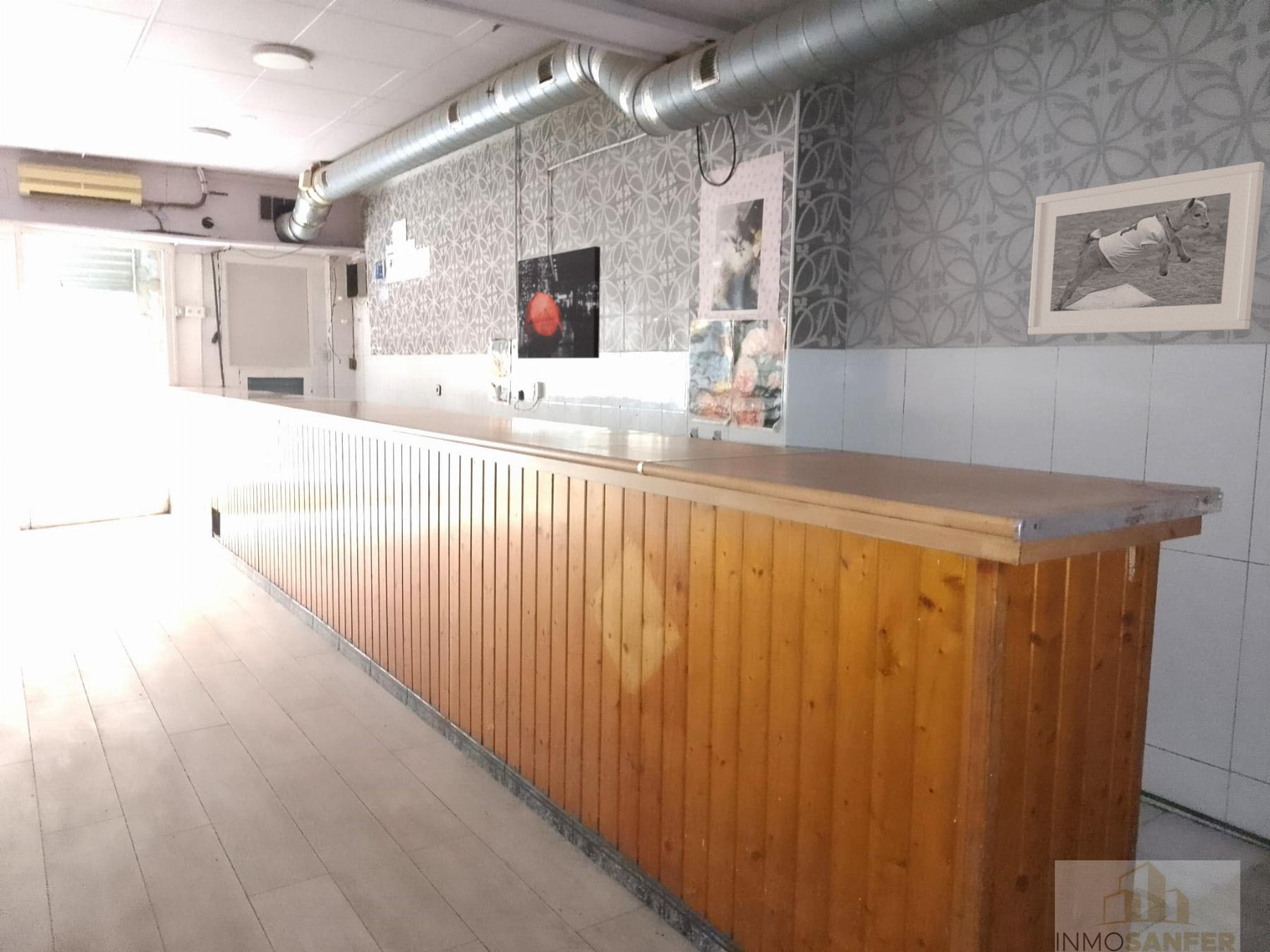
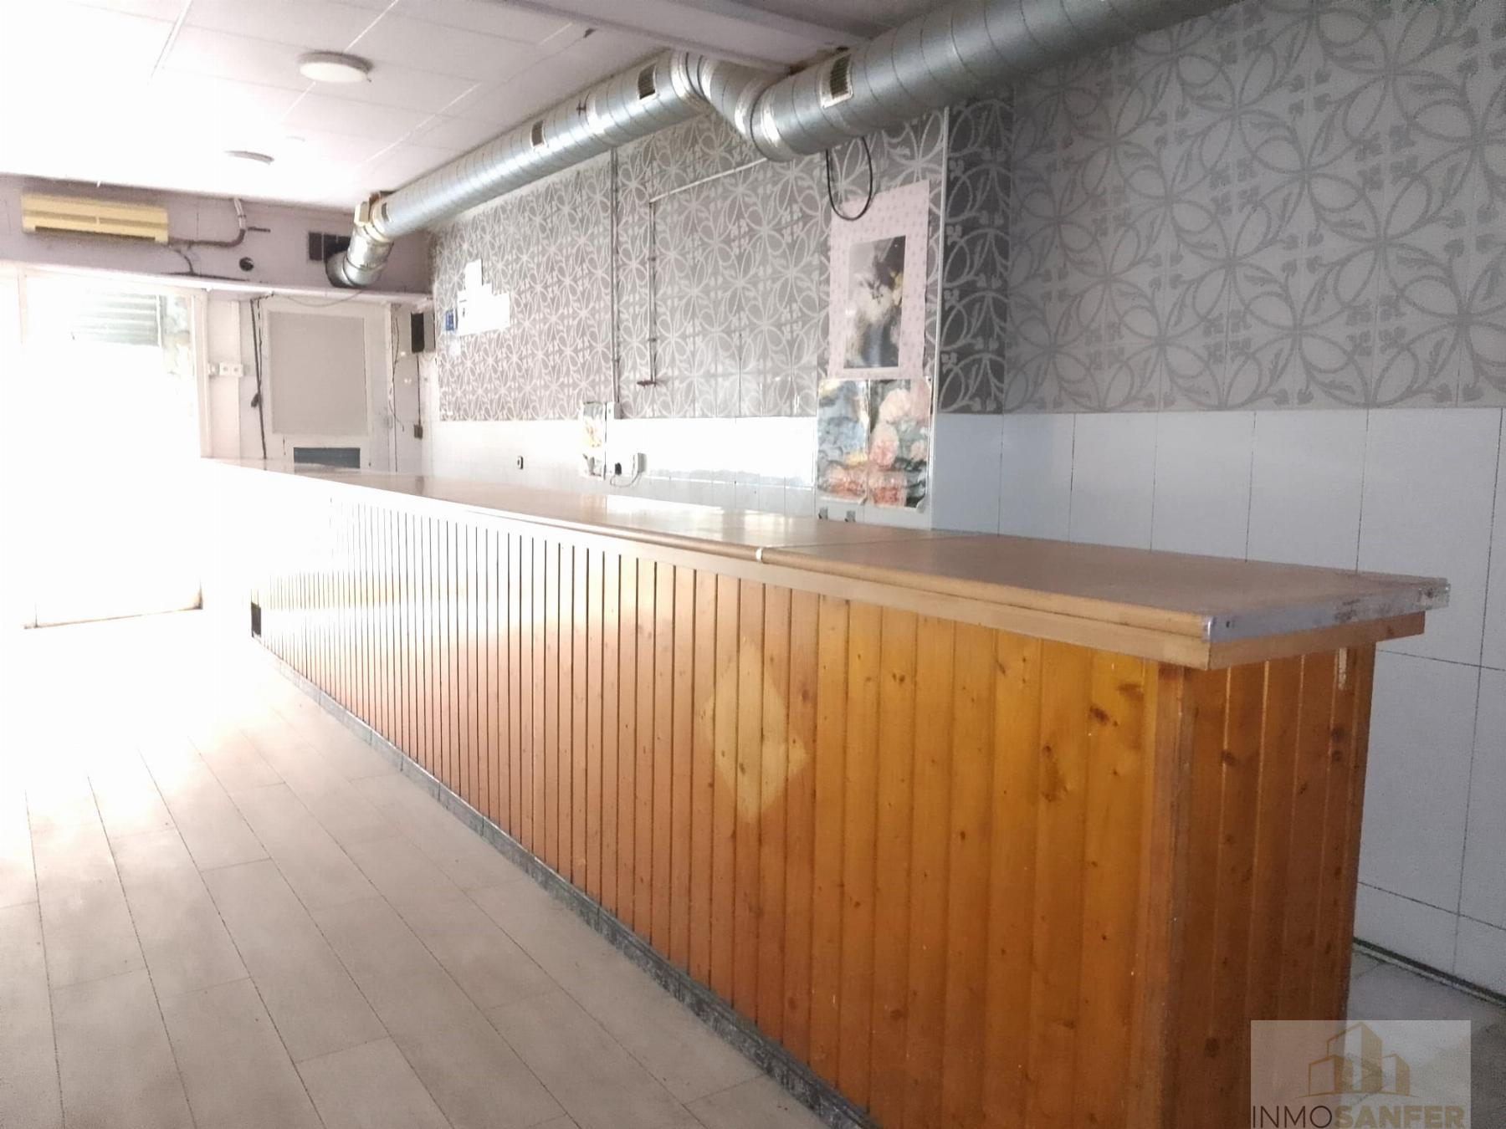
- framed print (1134, 257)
- wall art (556, 306)
